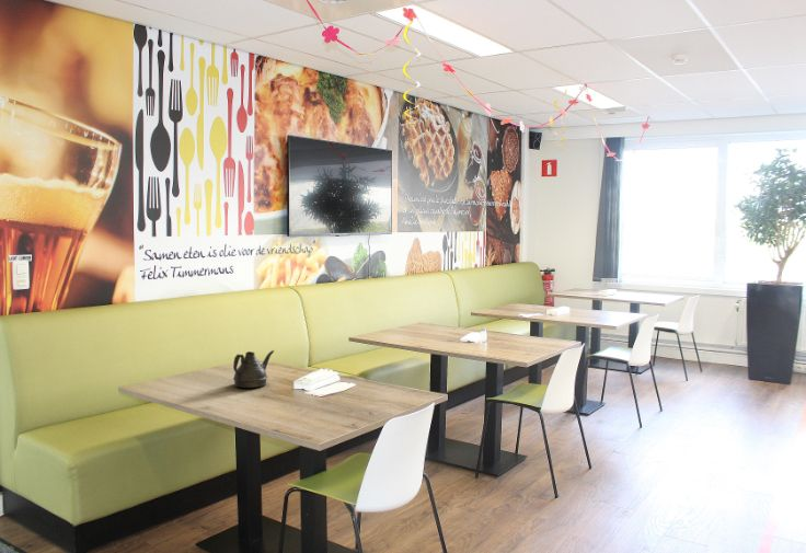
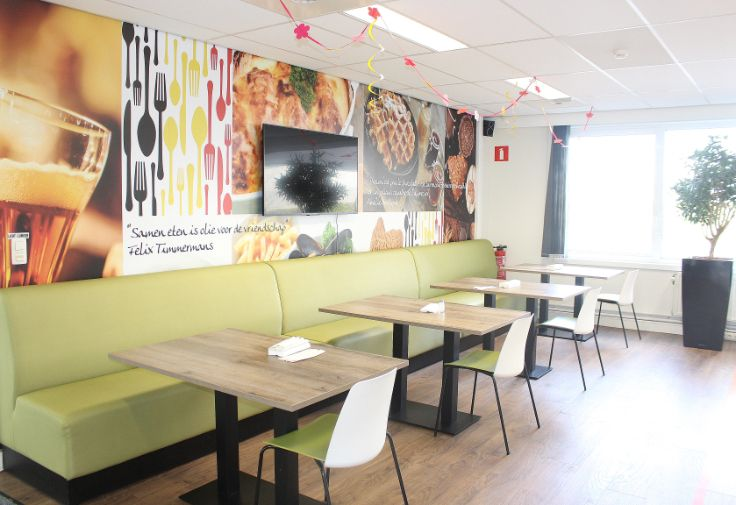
- teapot (255, 367)
